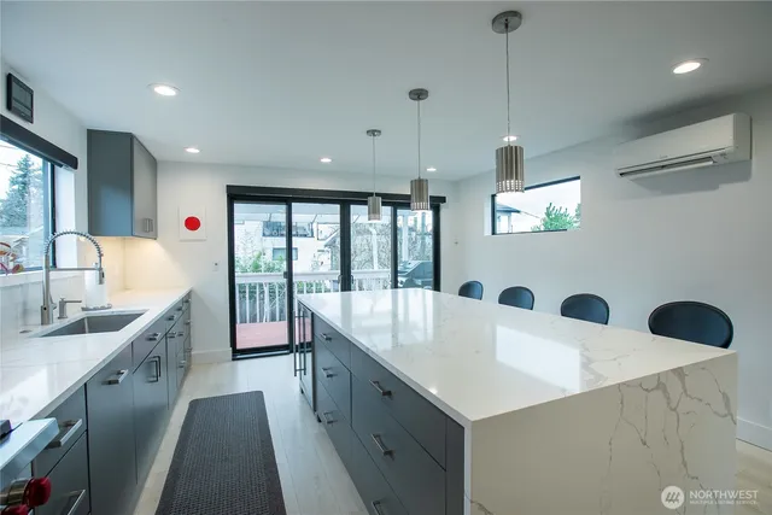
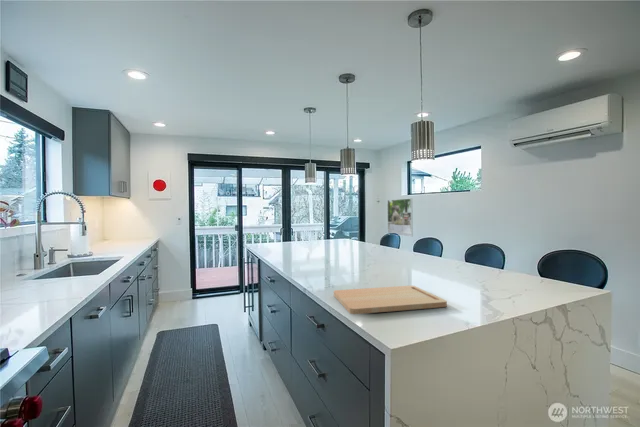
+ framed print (399, 217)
+ cutting board (386, 297)
